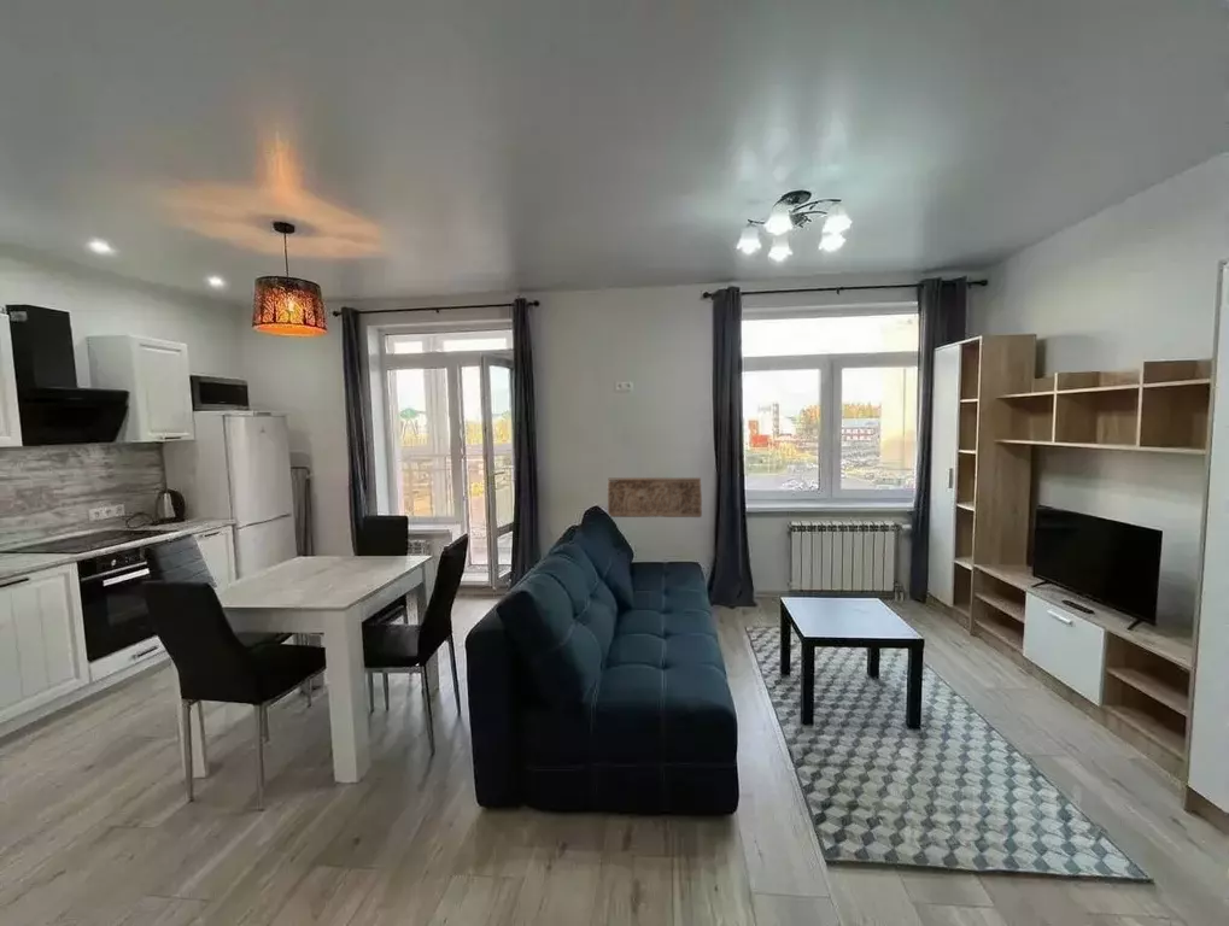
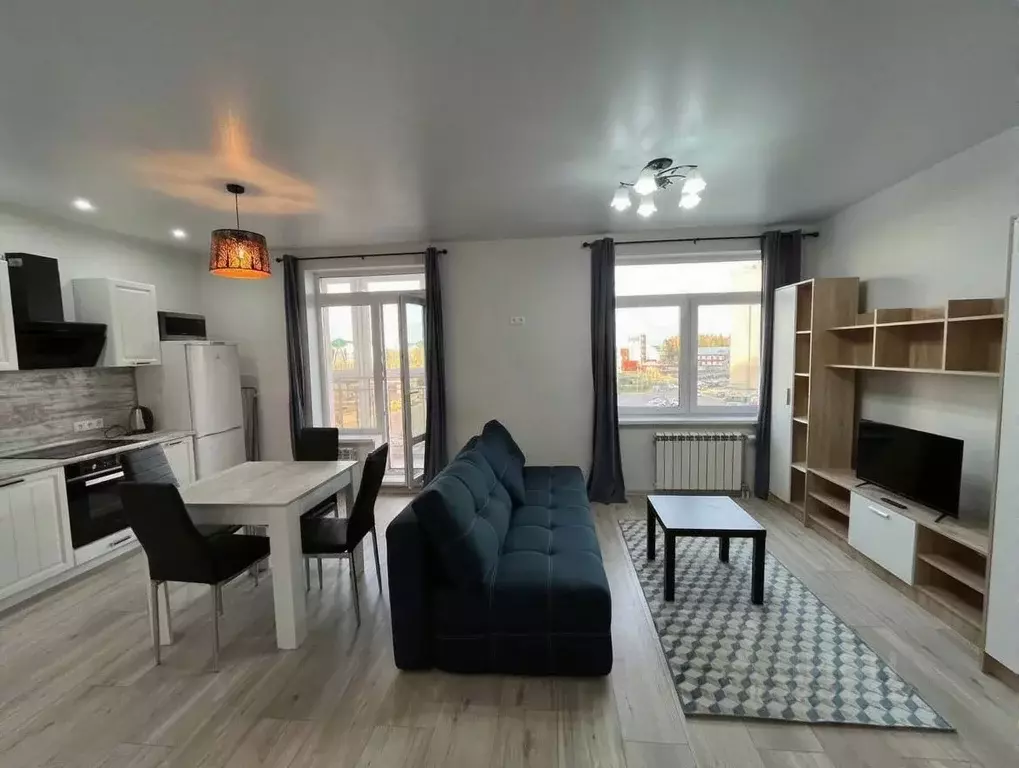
- relief panel (654, 497)
